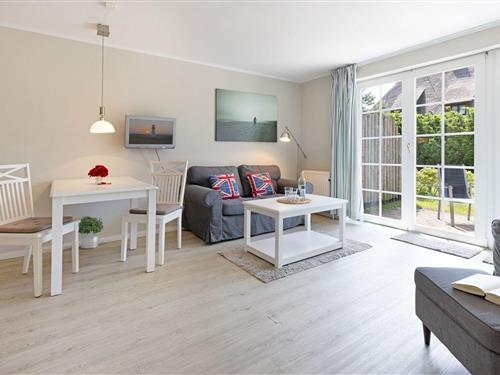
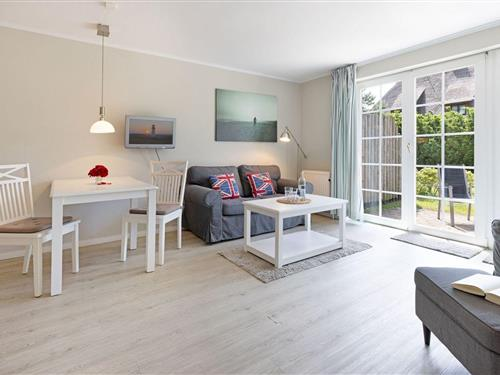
- potted plant (88, 231)
